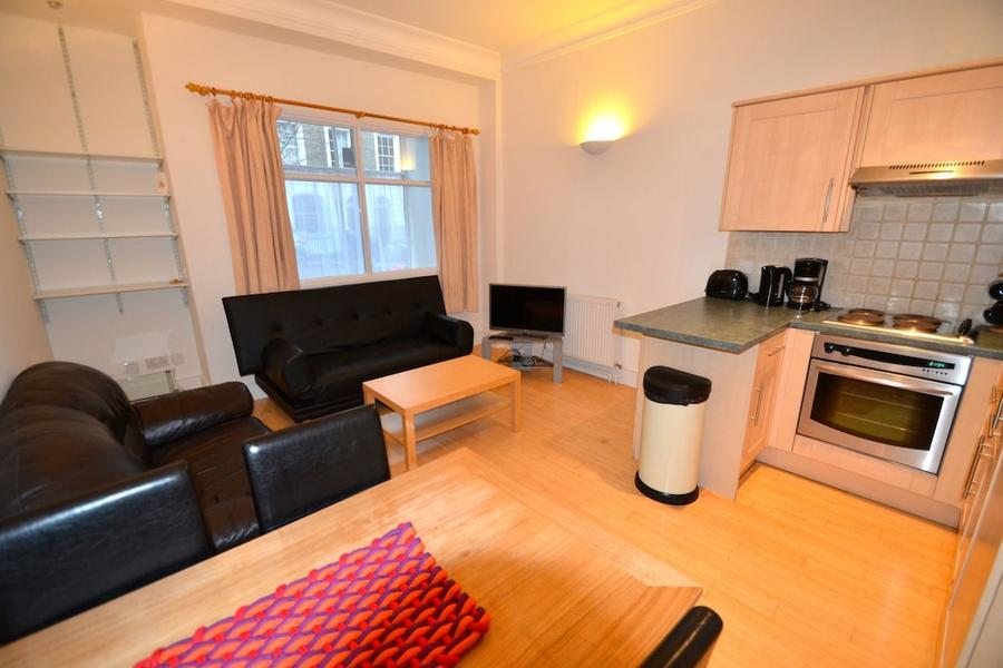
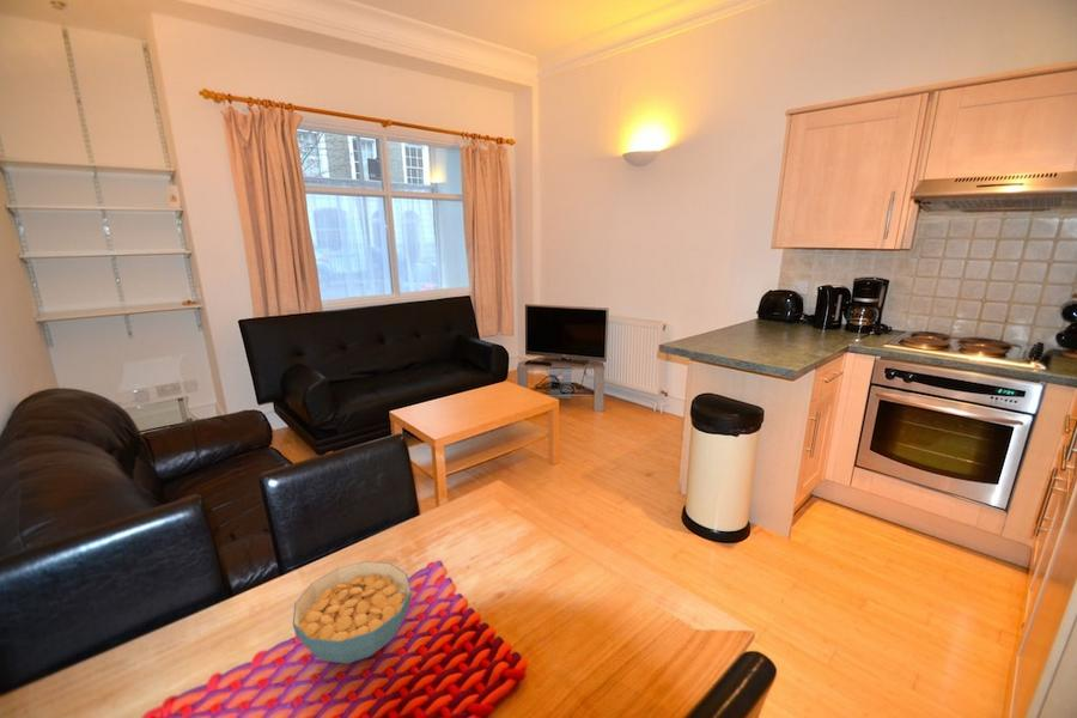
+ cereal bowl (355, 620)
